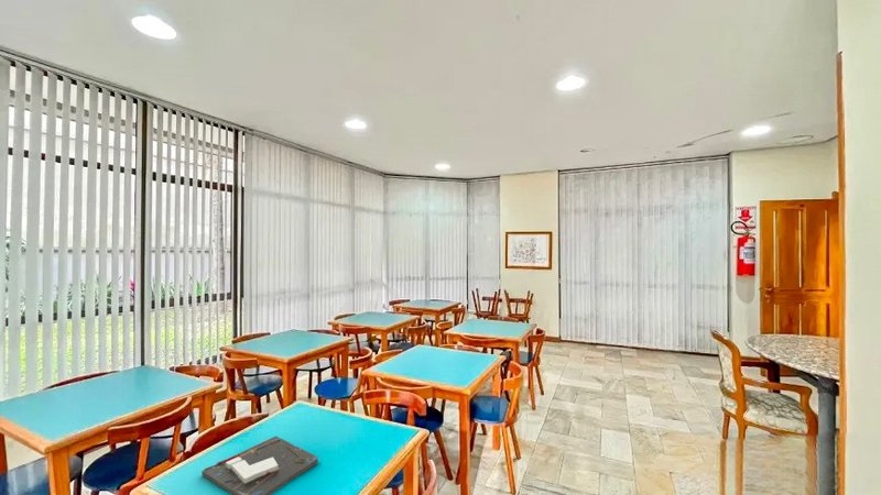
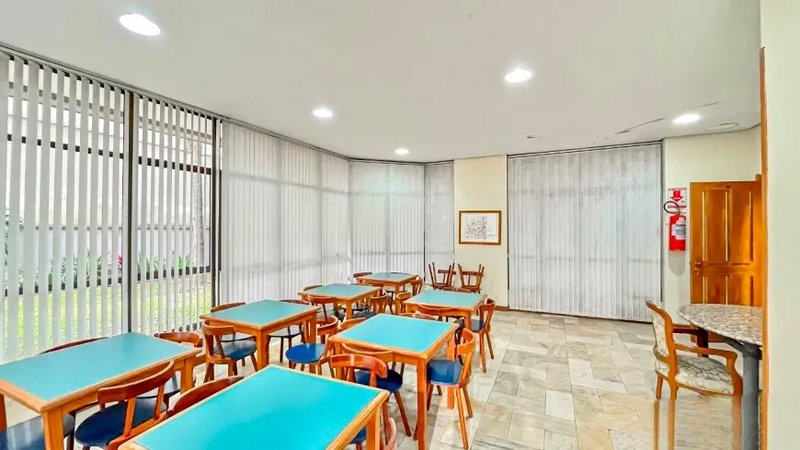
- board game (261, 464)
